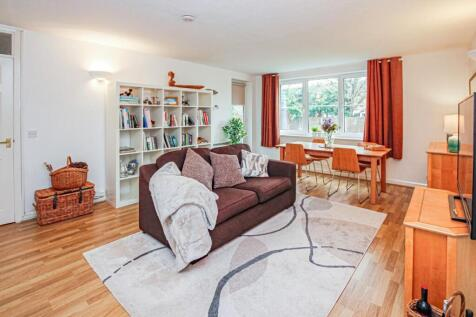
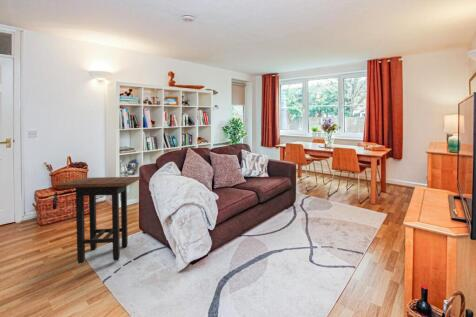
+ side table (95, 217)
